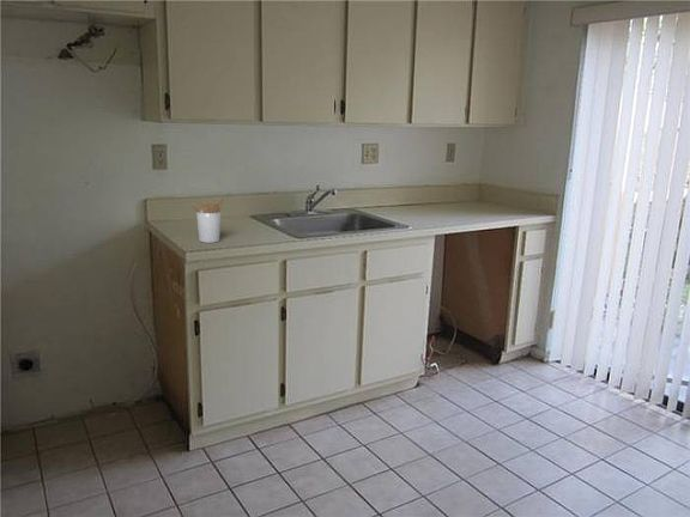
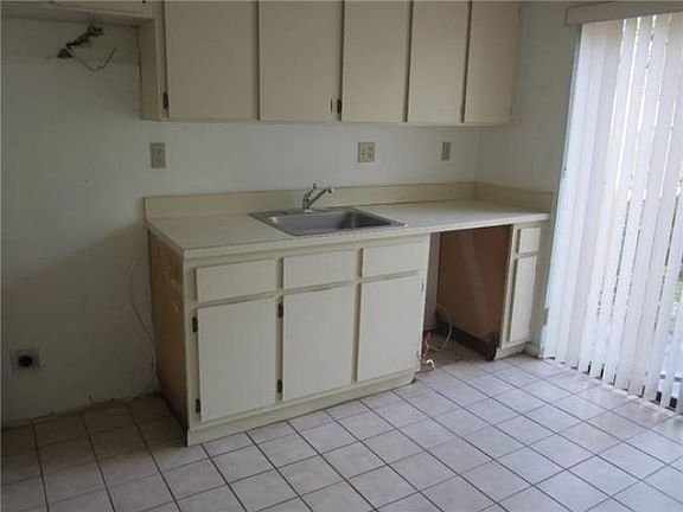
- utensil holder (210, 219)
